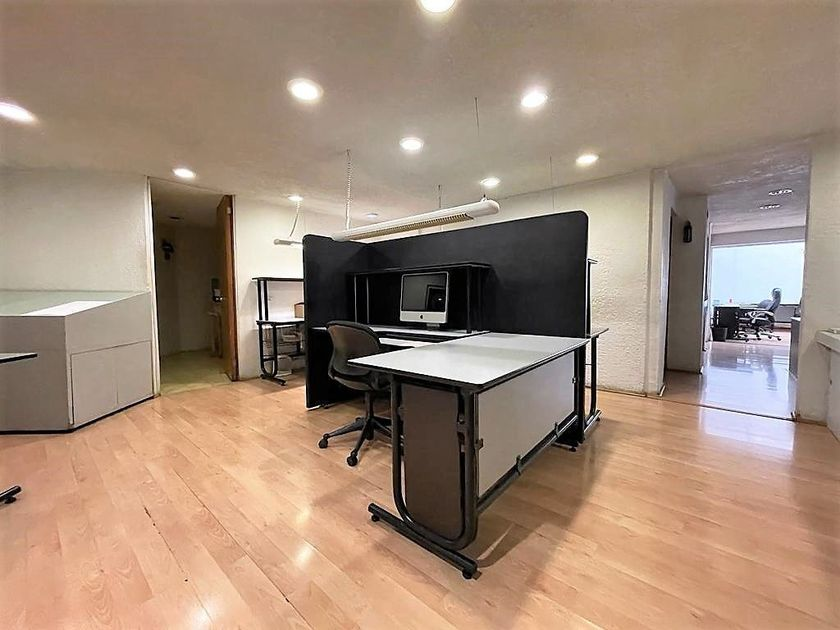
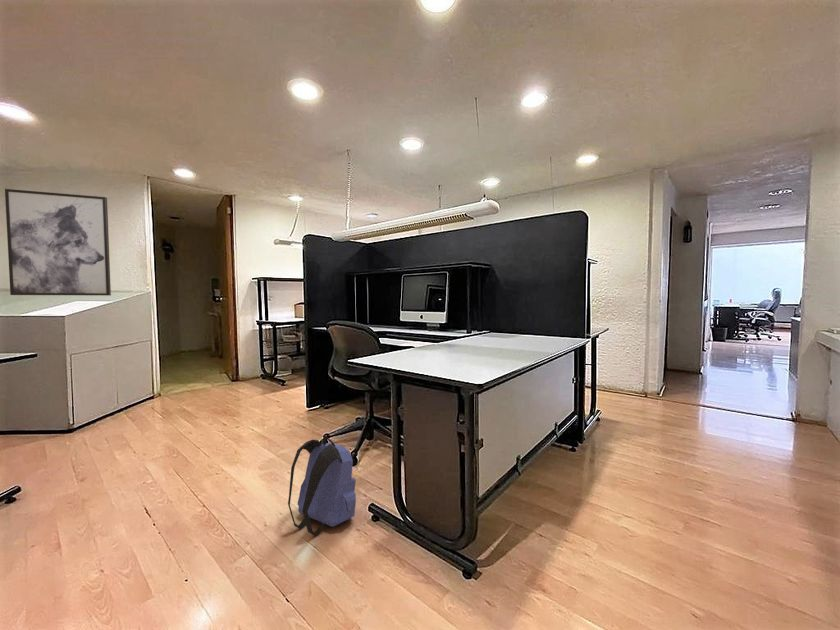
+ backpack (319, 482)
+ wall art (60, 244)
